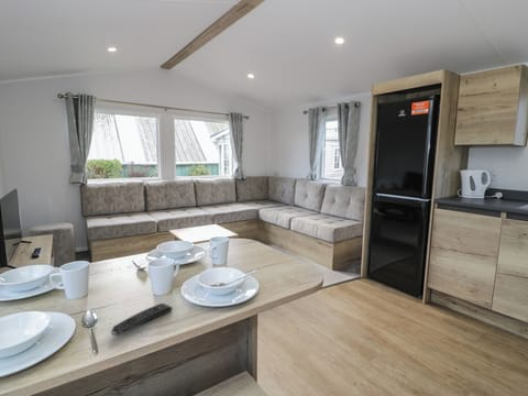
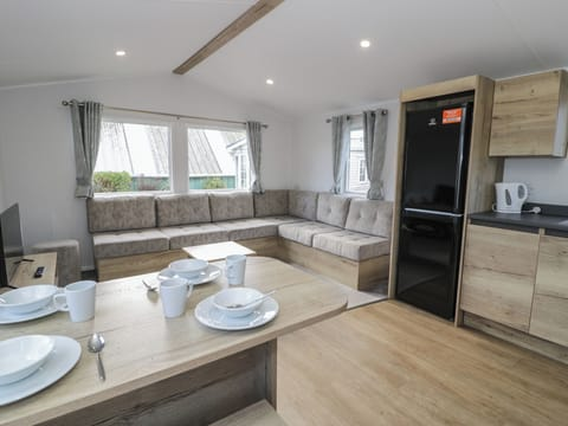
- remote control (142, 318)
